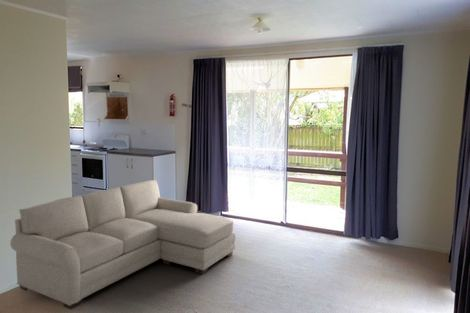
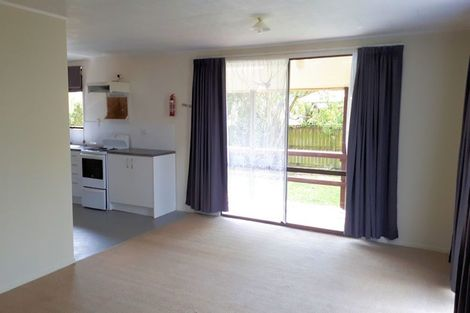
- sofa (138, 233)
